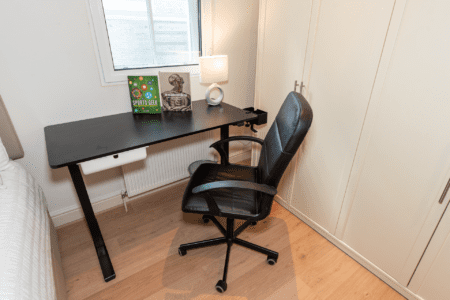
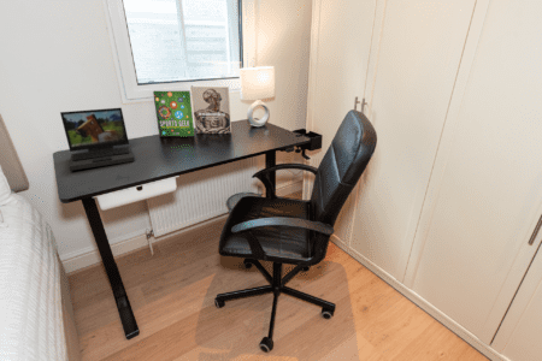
+ laptop (96, 136)
